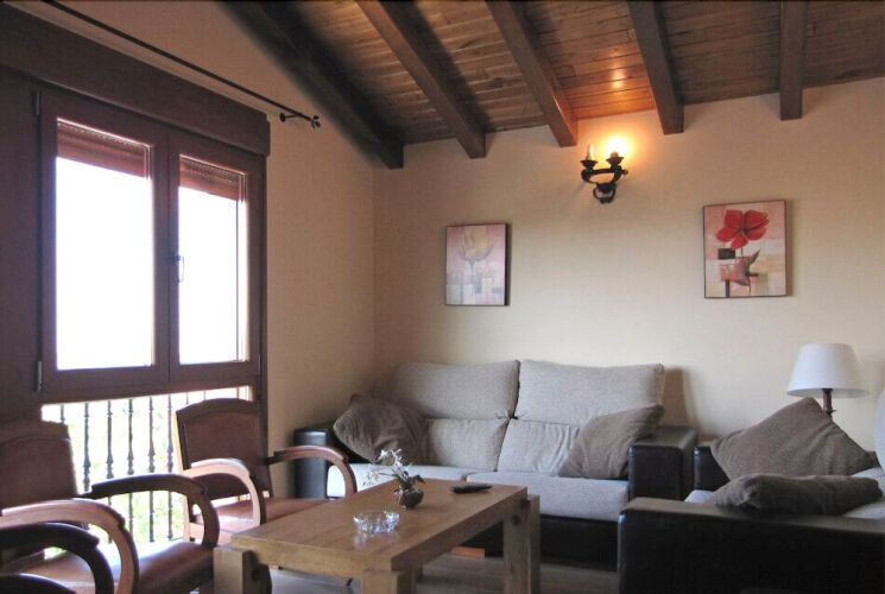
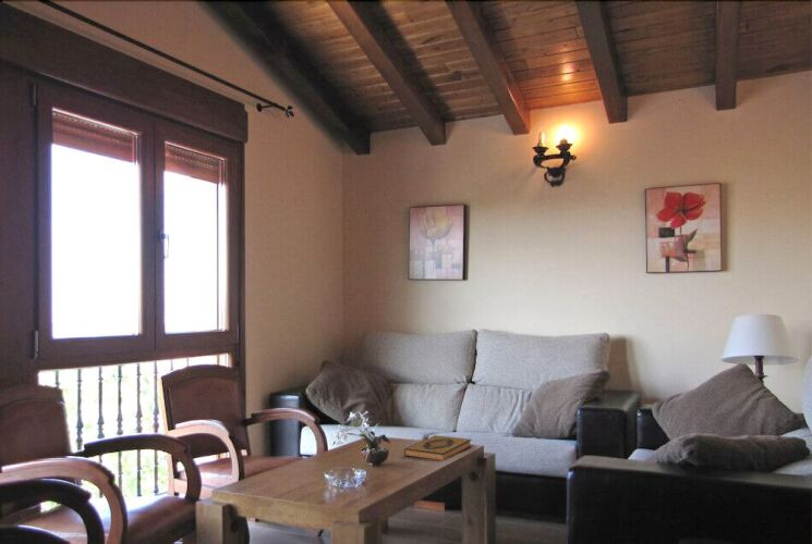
+ hardback book (438, 447)
